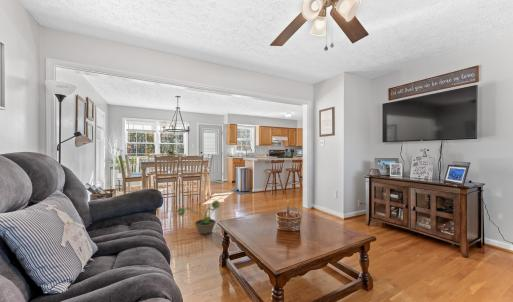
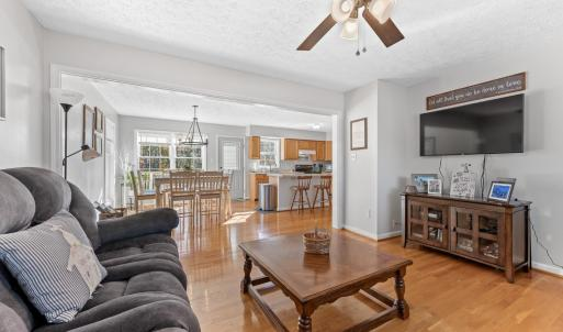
- decorative plant (203, 217)
